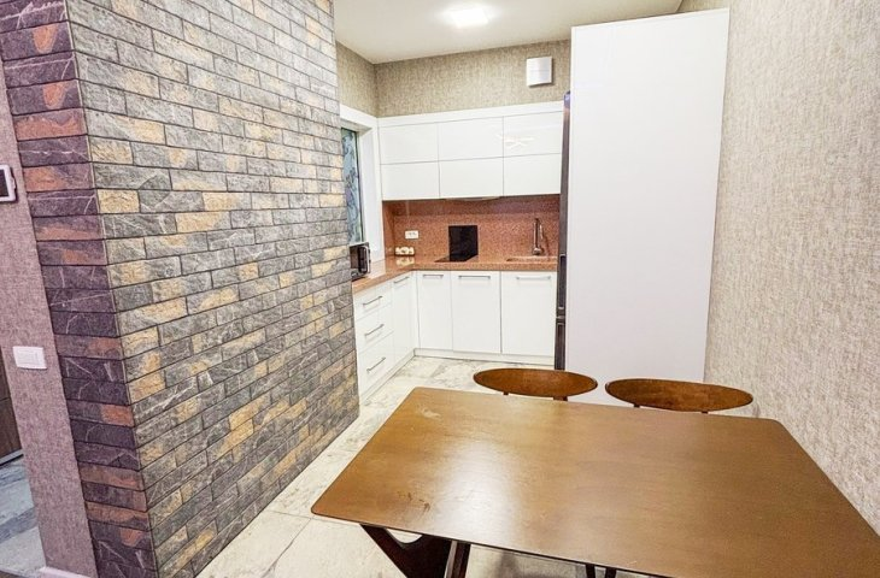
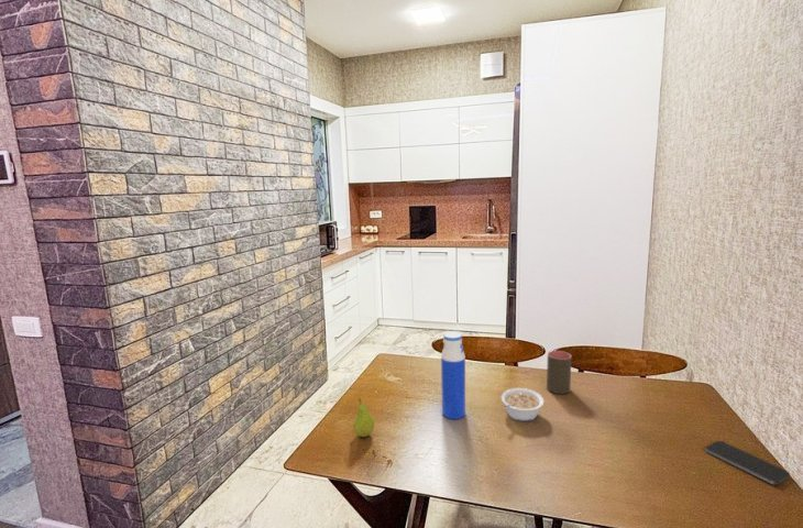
+ legume (521, 405)
+ water bottle (453, 374)
+ cup (559, 372)
+ fruit (363, 415)
+ smartphone (745, 461)
